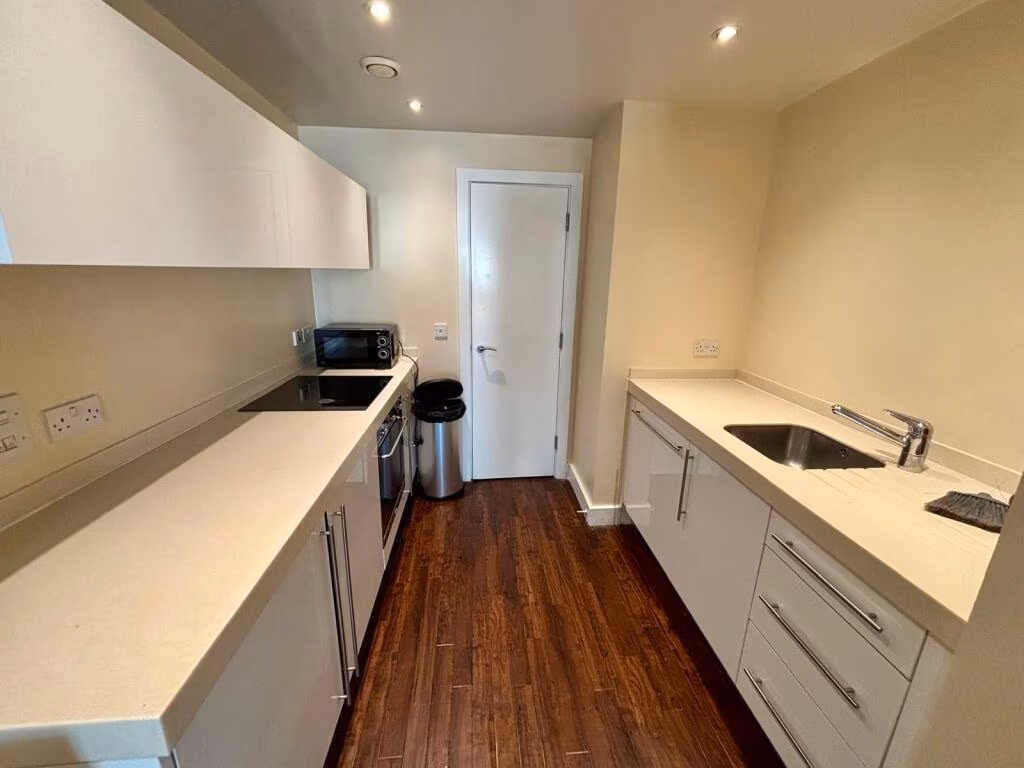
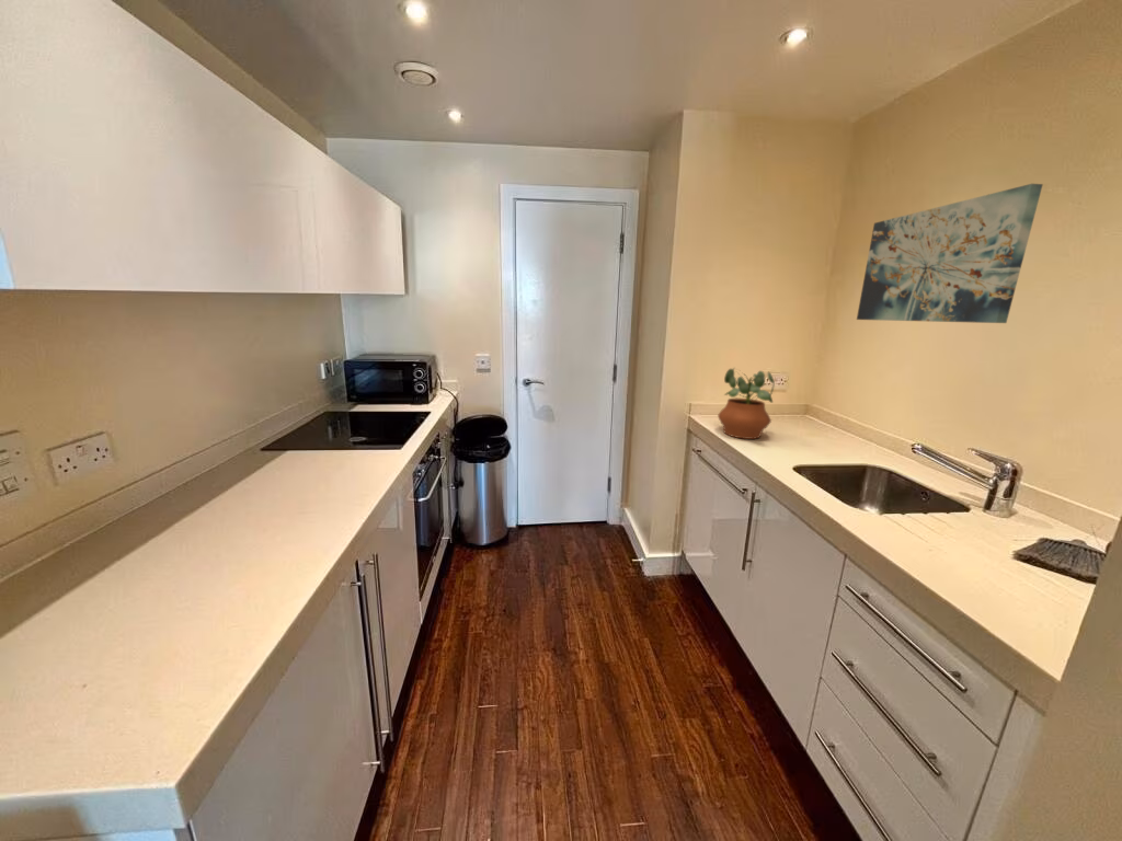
+ potted plant (748, 403)
+ wall art (930, 265)
